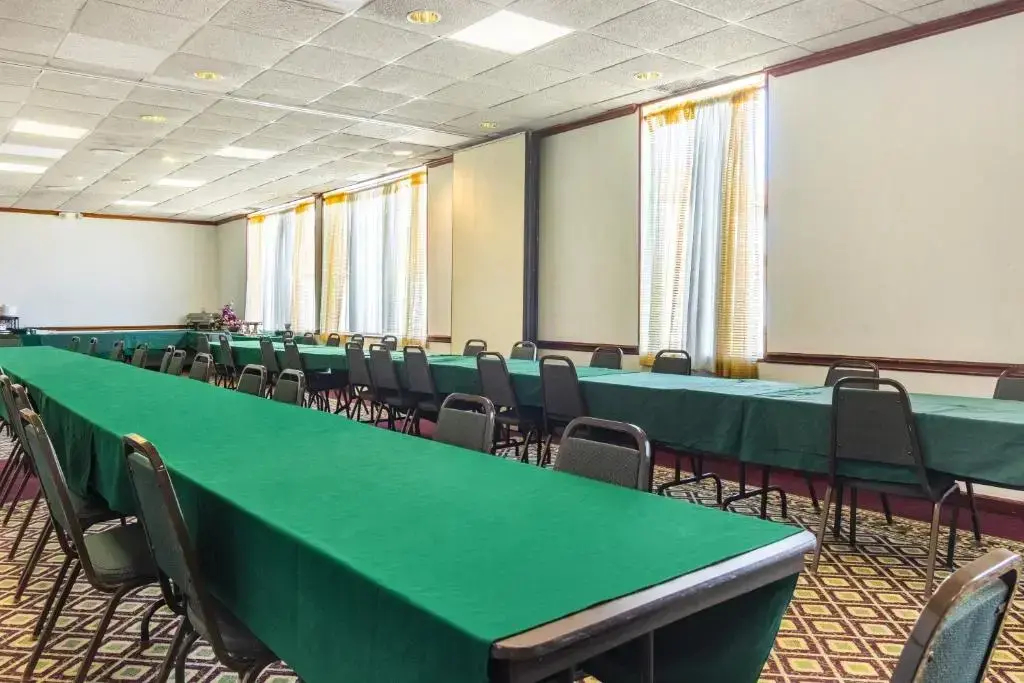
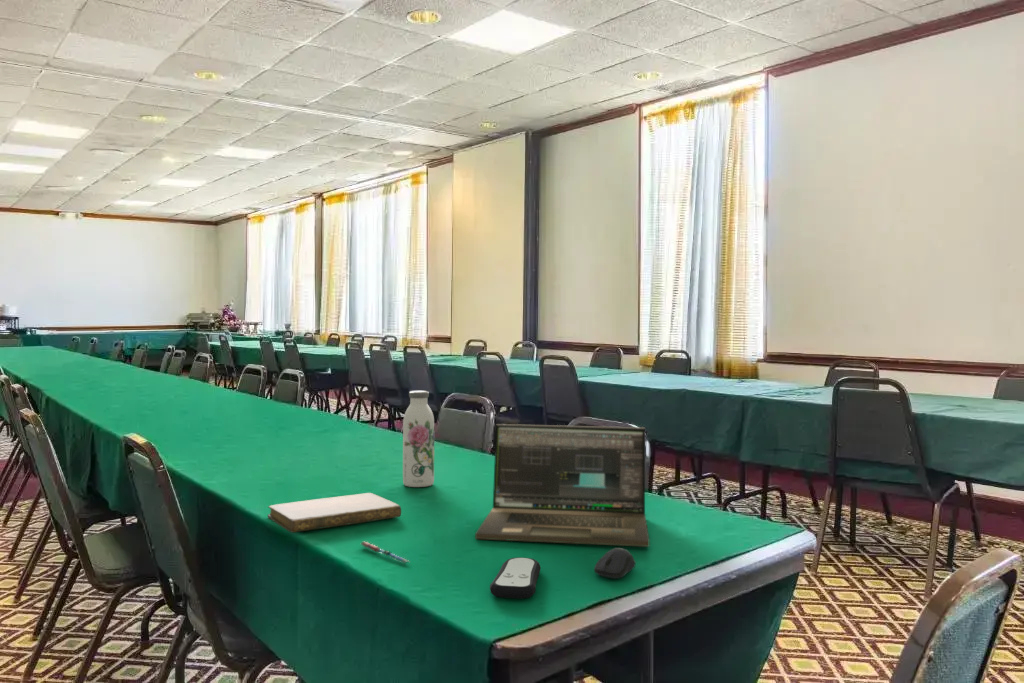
+ water bottle (418, 437)
+ pen (384, 551)
+ computer mouse (615, 561)
+ laptop (565, 479)
+ remote control (517, 576)
+ notebook (334, 511)
